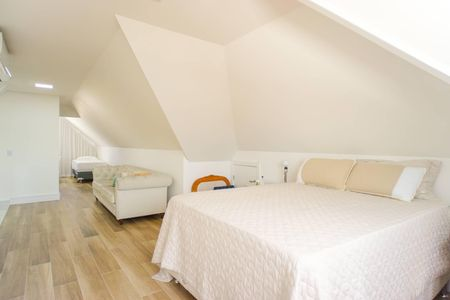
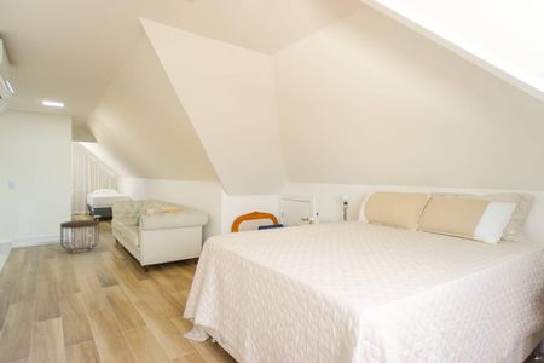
+ side table (82, 236)
